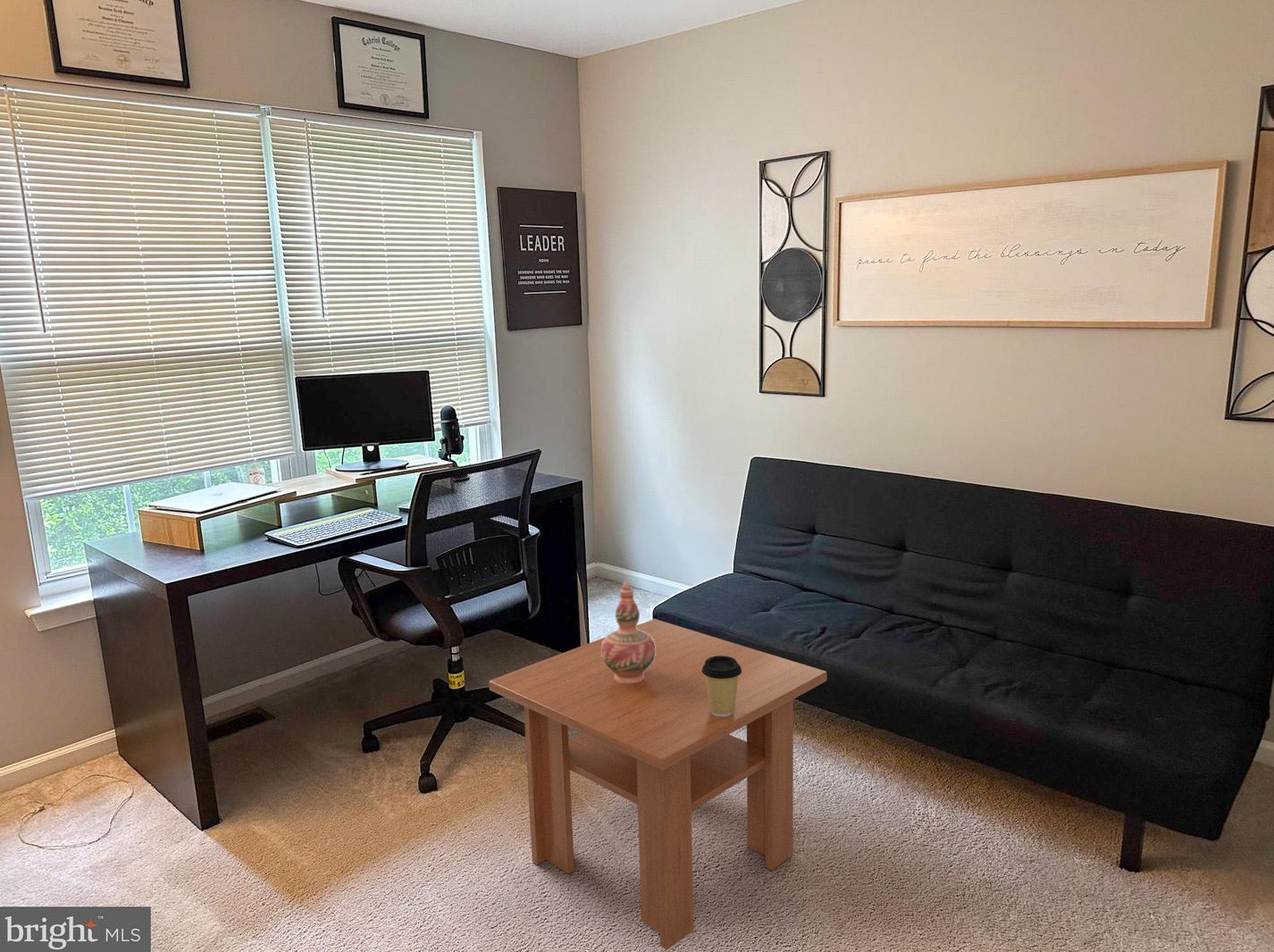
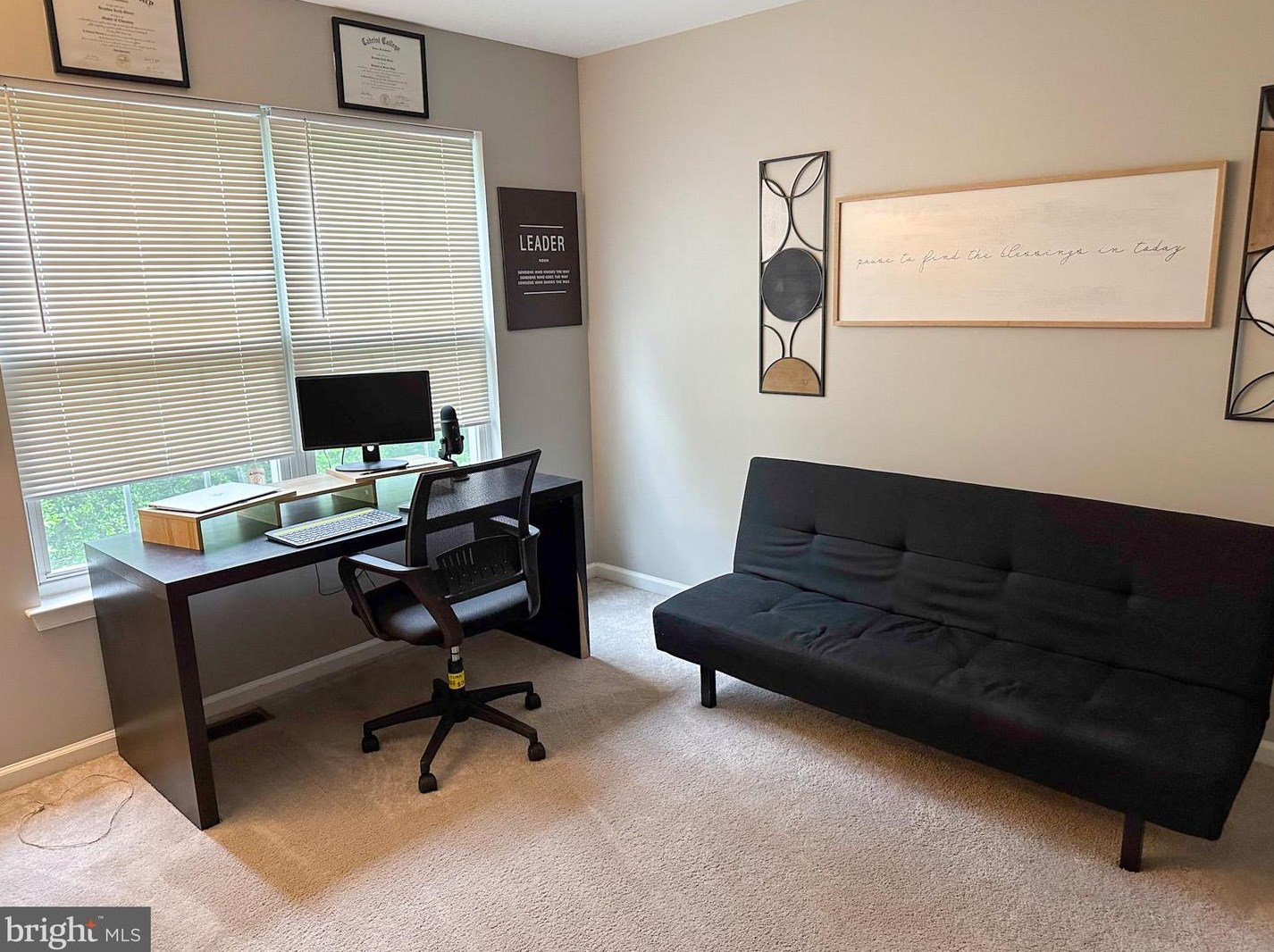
- decorative vase (627, 628)
- coffee cup (721, 686)
- coffee table (659, 769)
